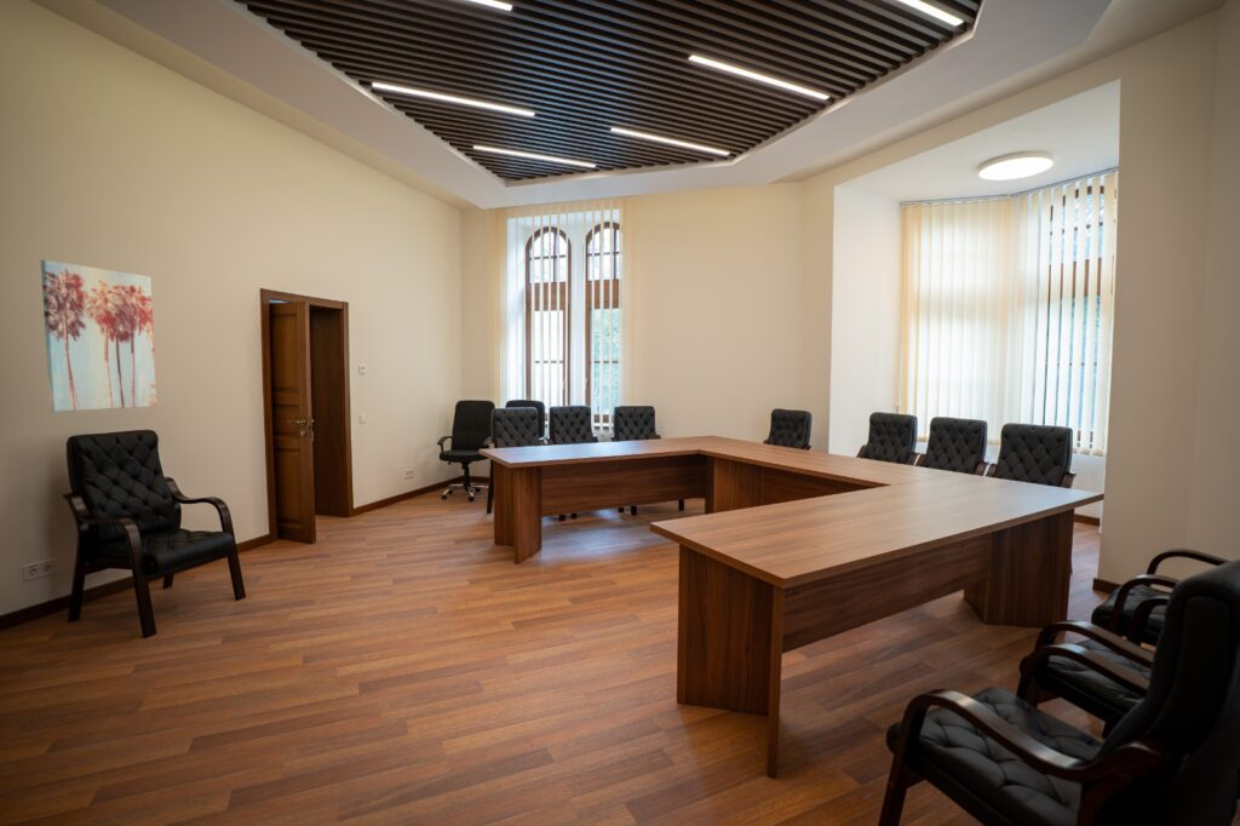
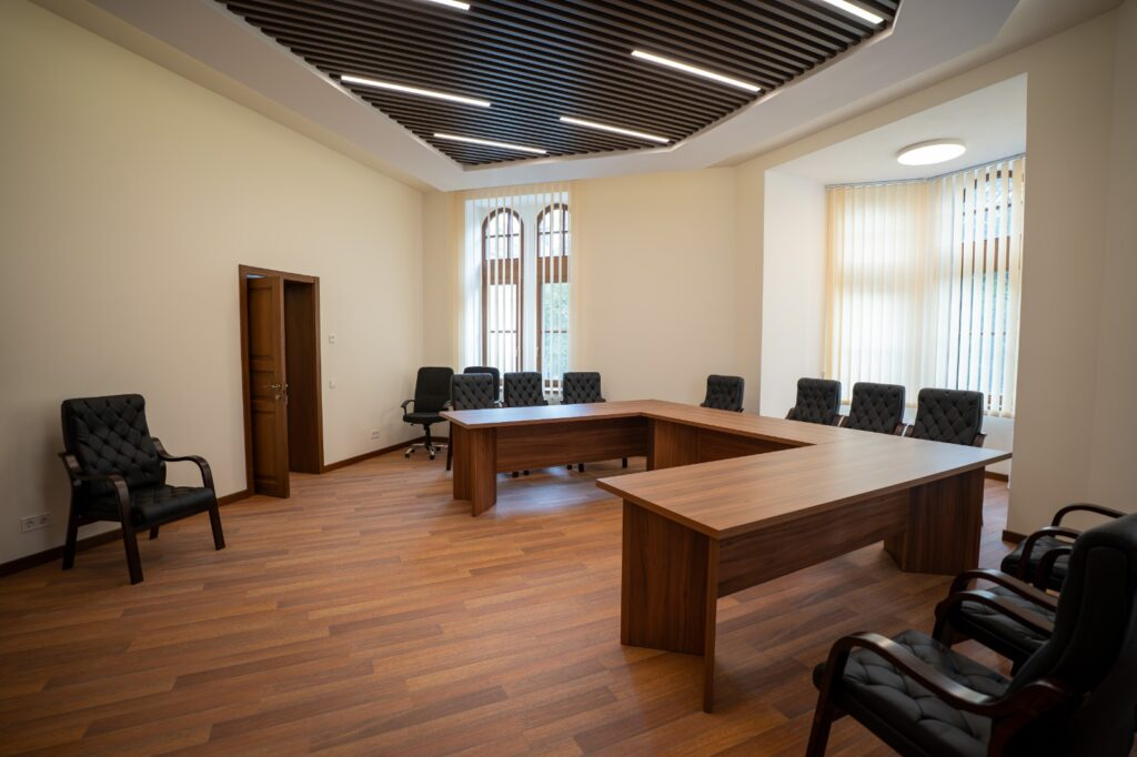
- wall art (103, 339)
